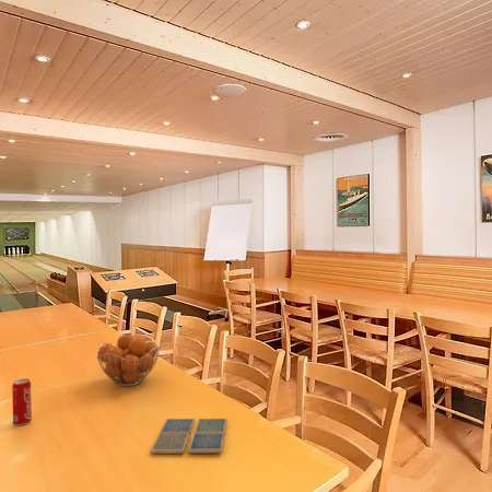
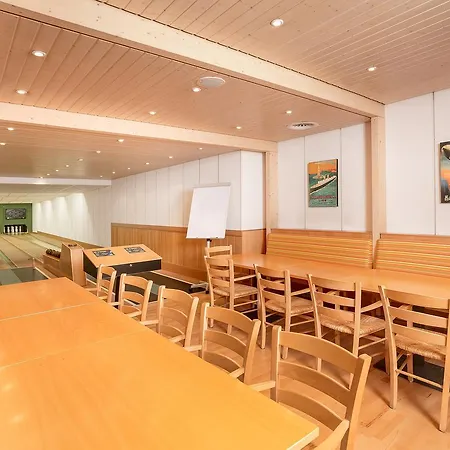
- beverage can (22, 401)
- drink coaster (189, 434)
- fruit basket (129, 359)
